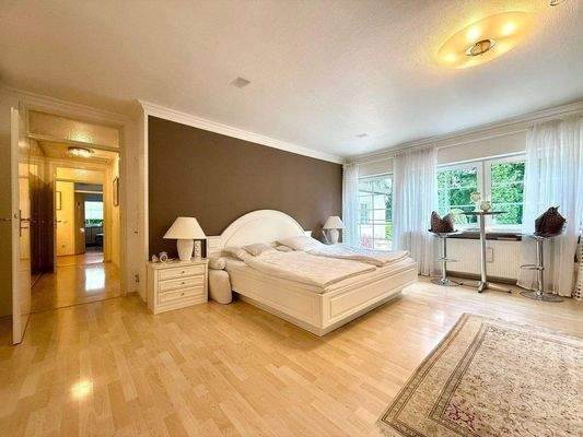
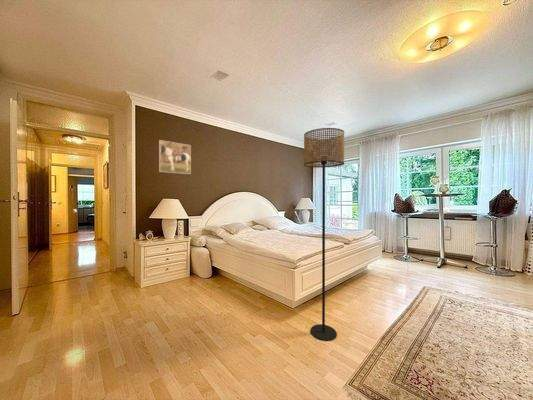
+ floor lamp (323, 233)
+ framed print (175, 157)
